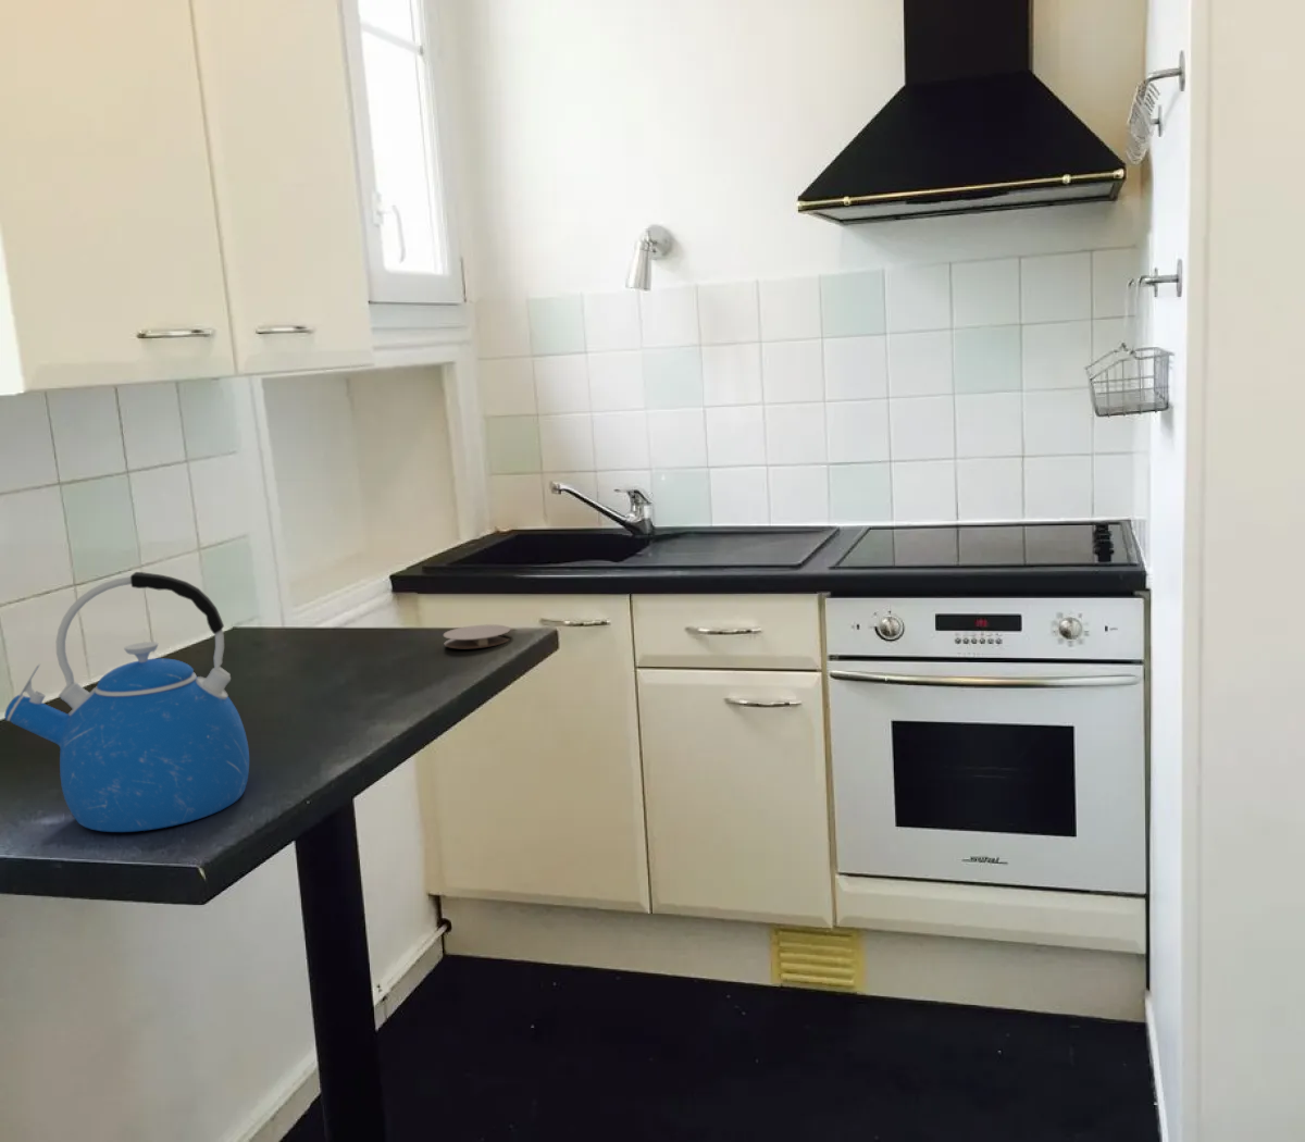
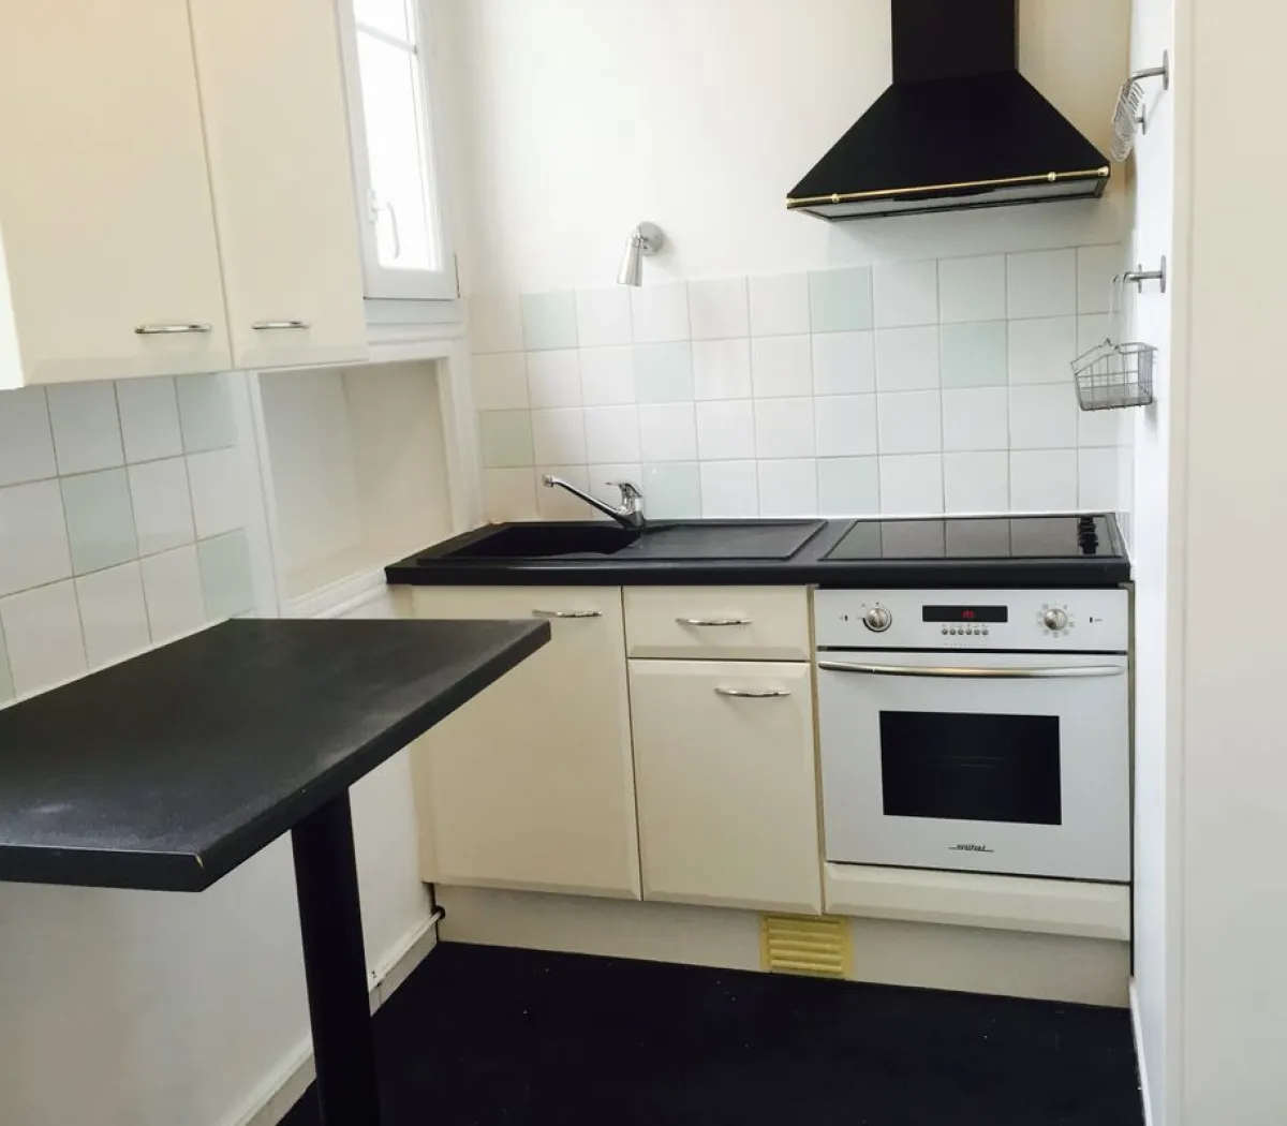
- kettle (123, 693)
- coaster (477, 636)
